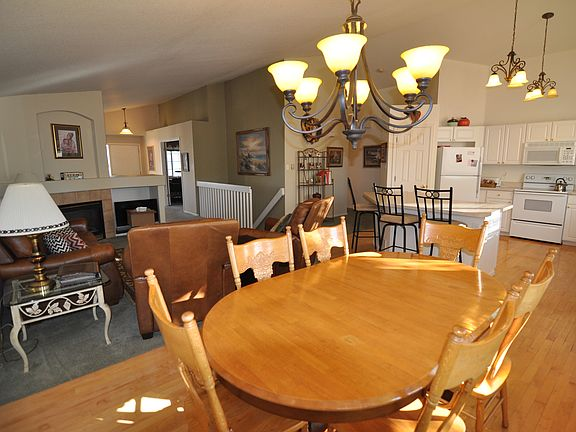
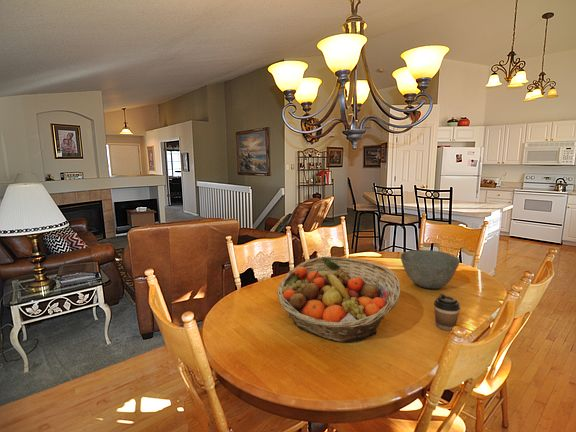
+ fruit basket (335, 295)
+ coffee cup (446, 311)
+ bowl (428, 271)
